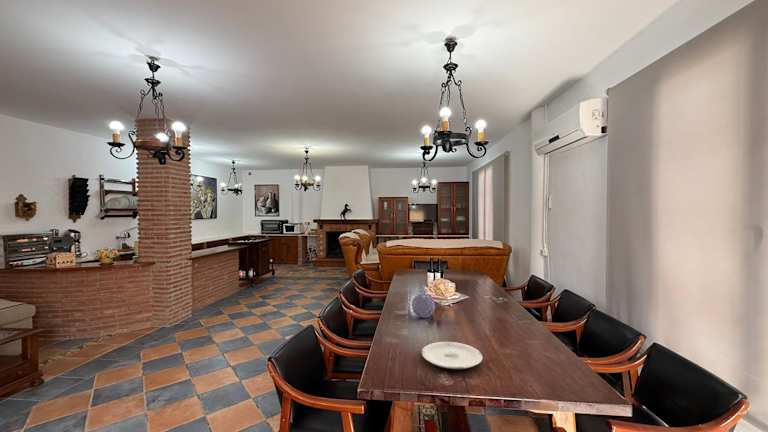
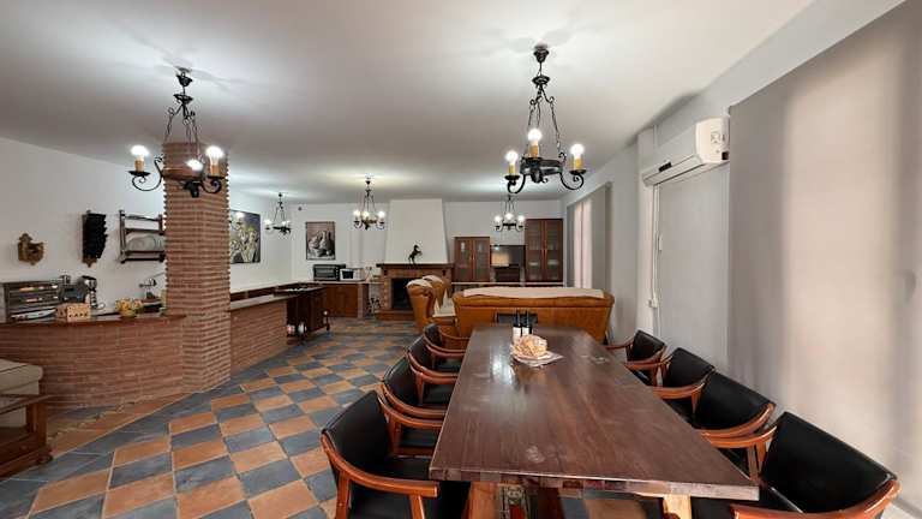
- decorative ball (423, 305)
- plate (451, 355)
